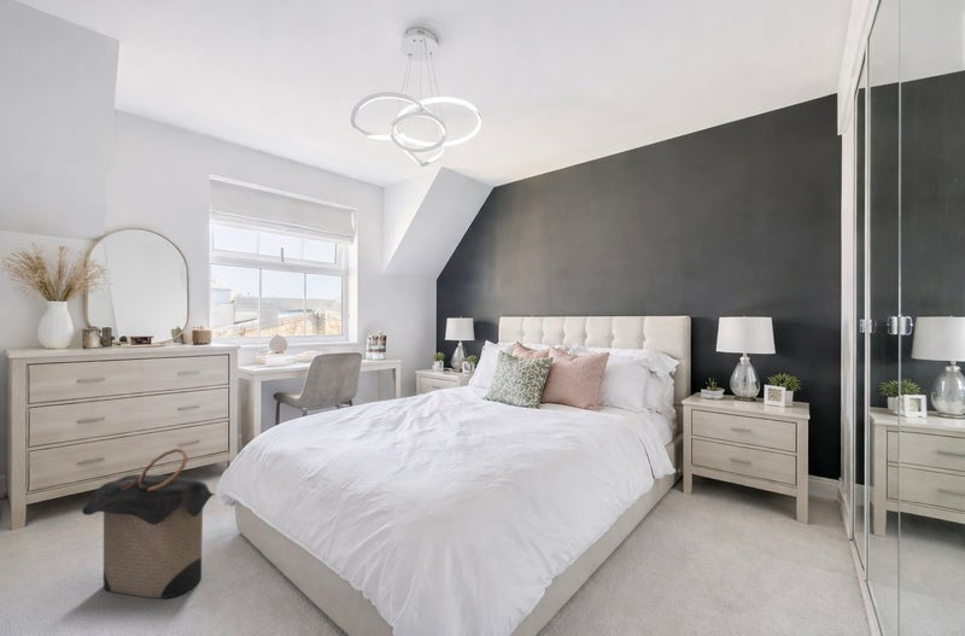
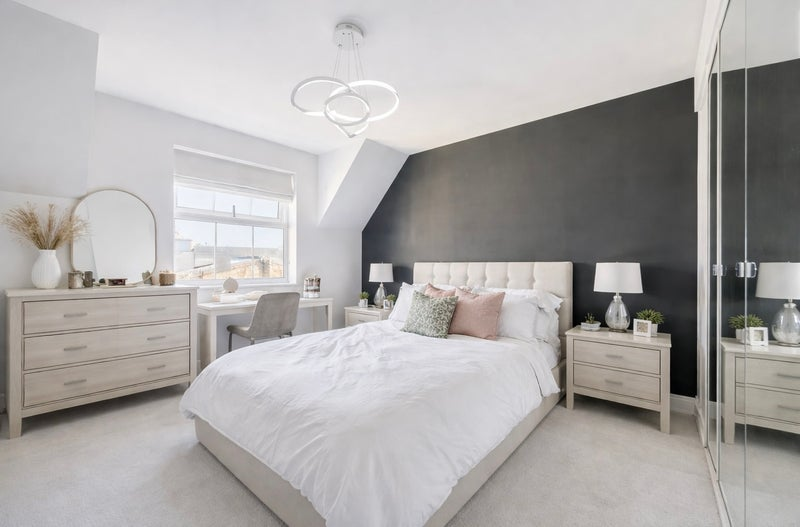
- laundry hamper (150, 518)
